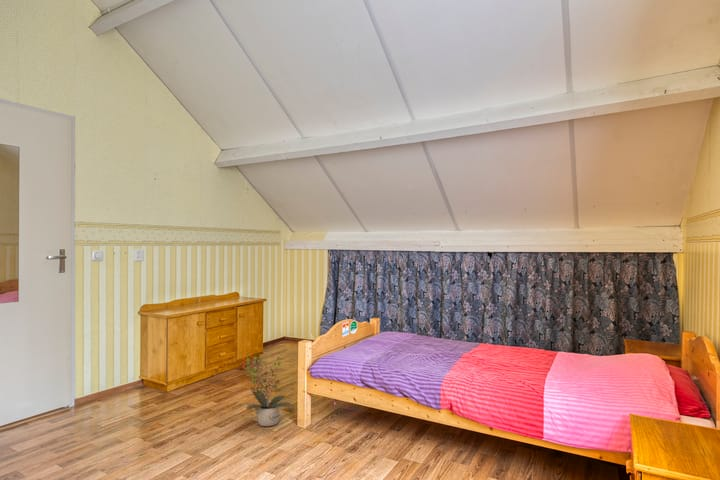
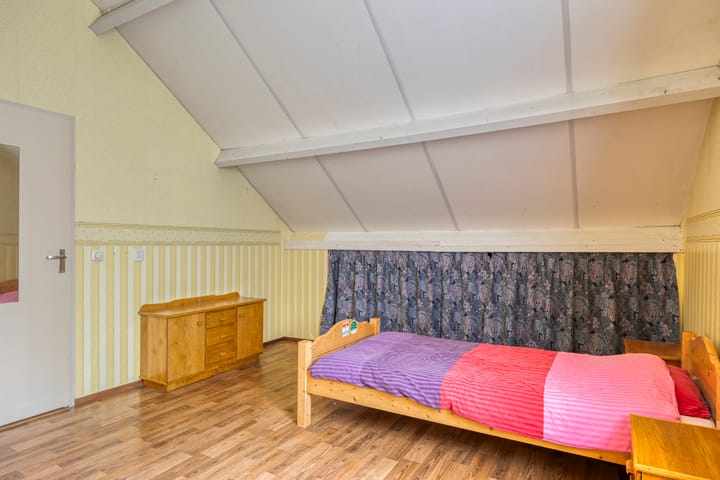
- potted plant (264, 390)
